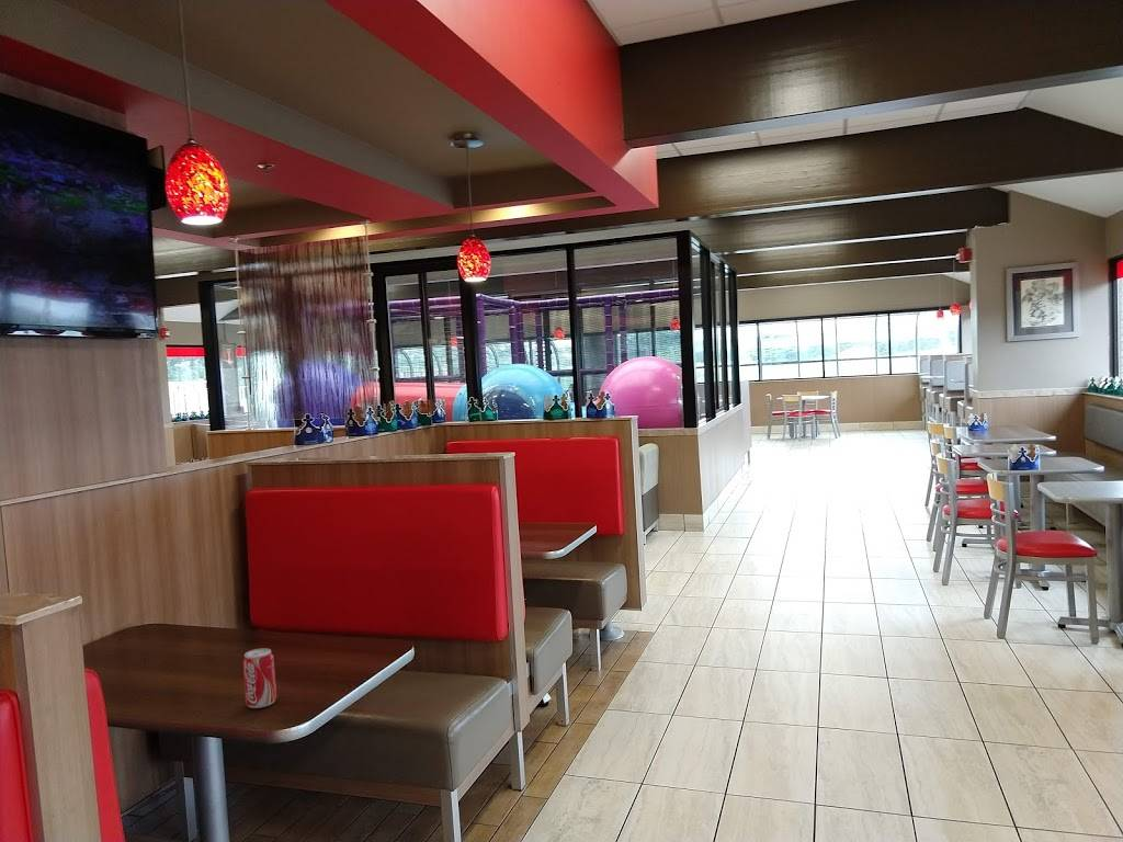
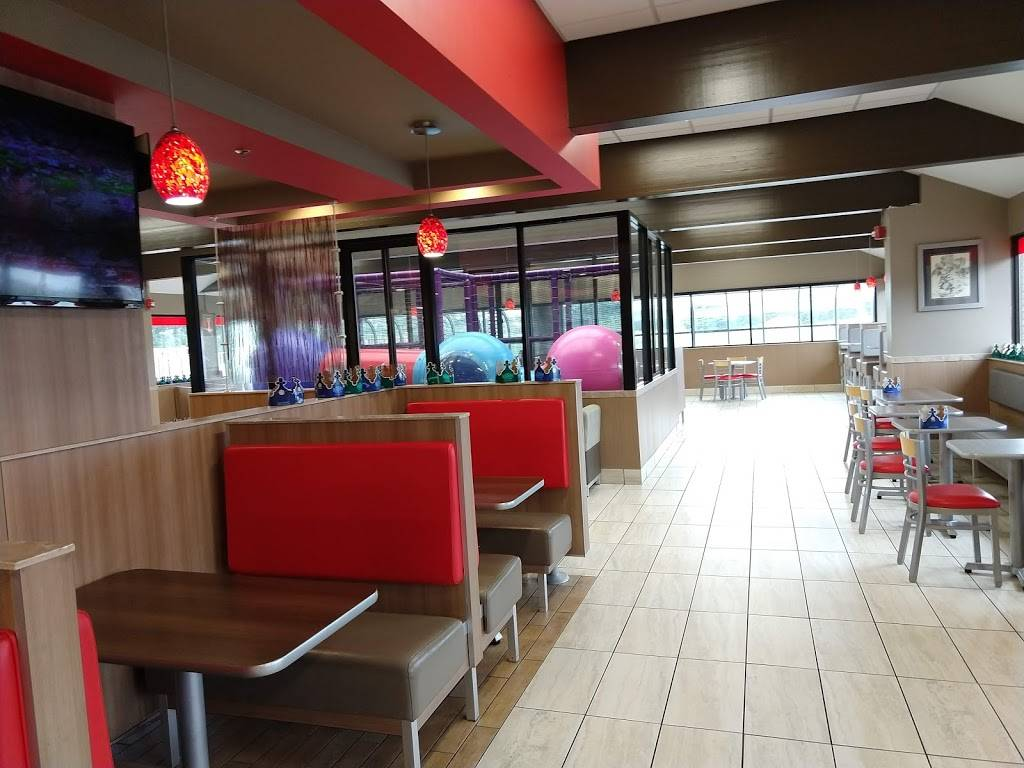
- beverage can (259, 678)
